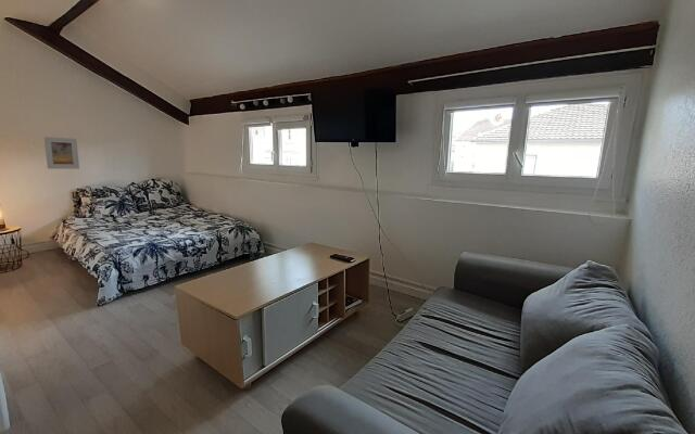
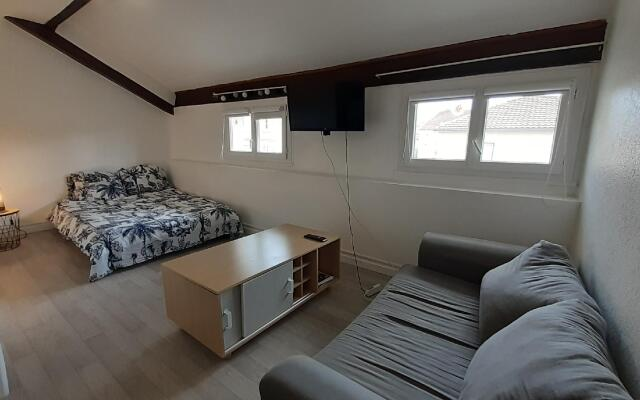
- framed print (62, 153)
